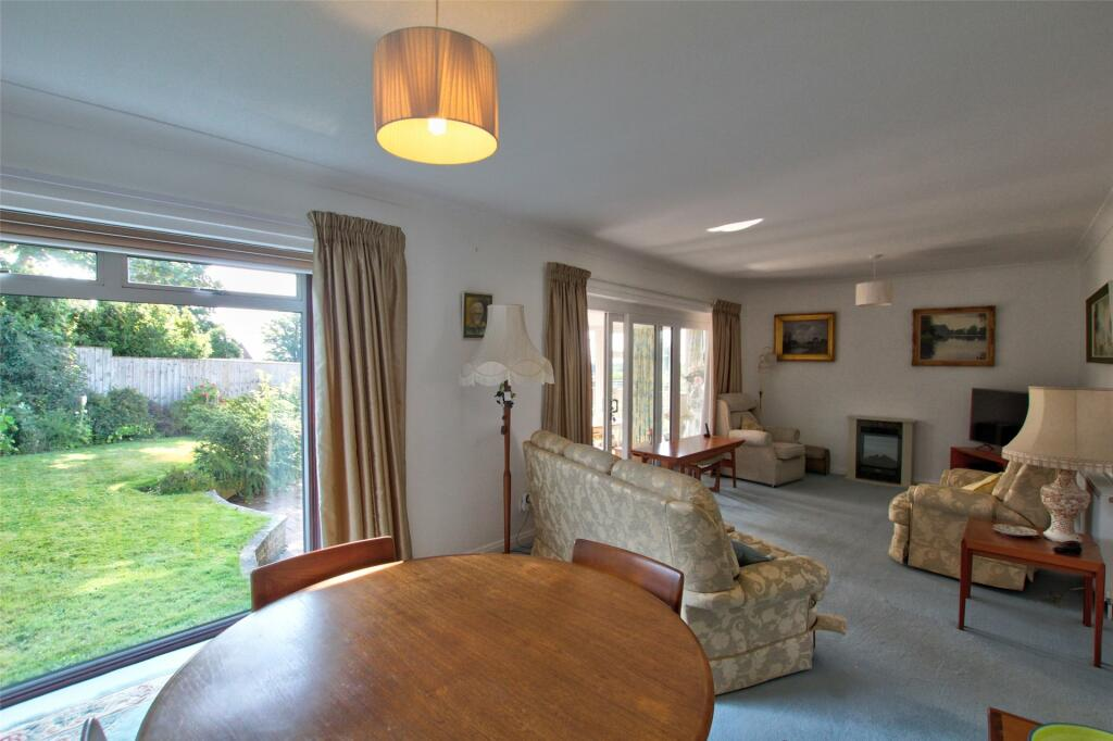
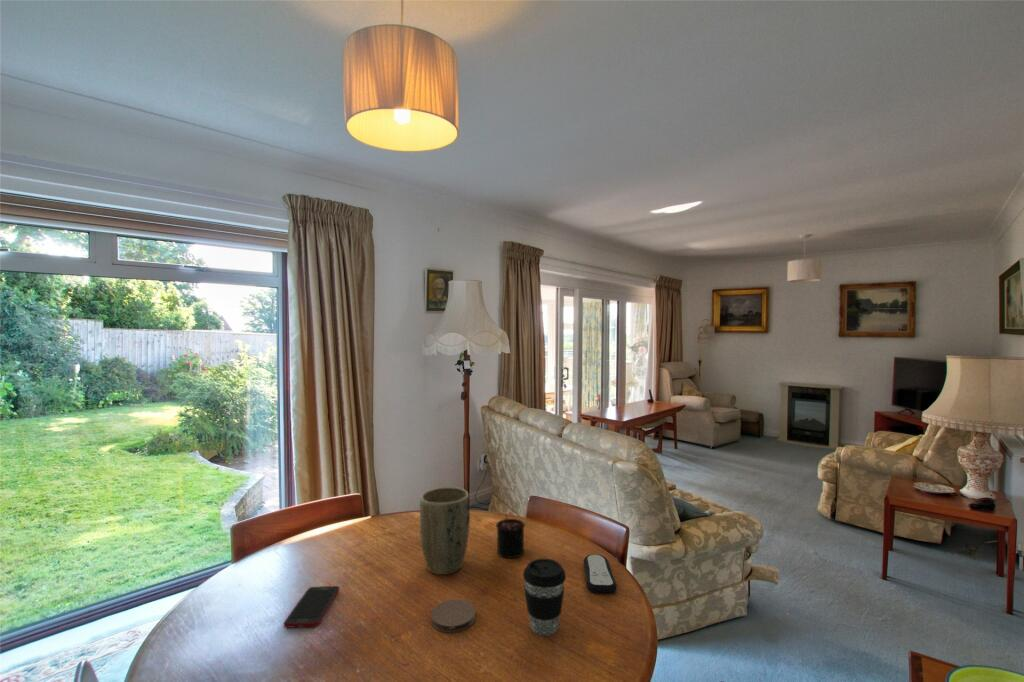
+ cell phone (313, 605)
+ coaster (453, 614)
+ remote control (598, 572)
+ coffee cup (544, 597)
+ candle (510, 531)
+ plant pot (445, 530)
